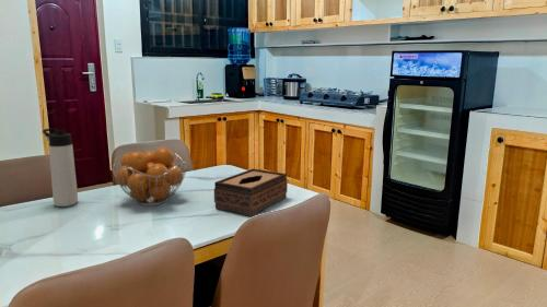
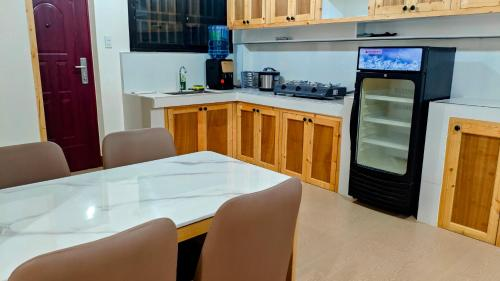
- tissue box (252, 190)
- fruit basket (151, 175)
- thermos bottle (59, 167)
